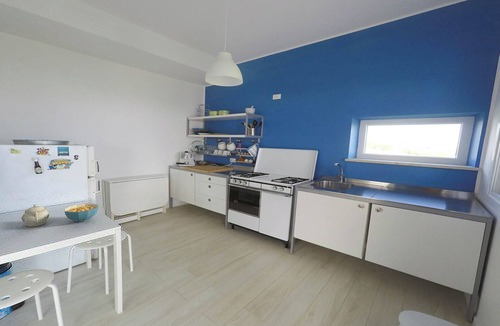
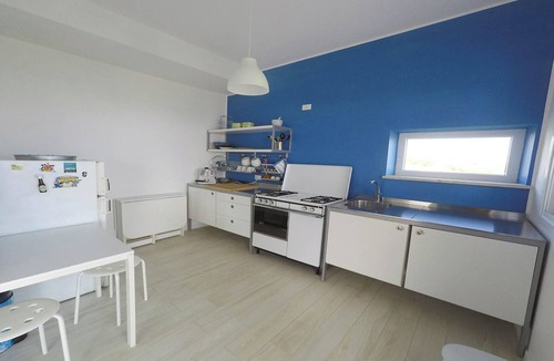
- teapot (35, 214)
- cereal bowl (82, 213)
